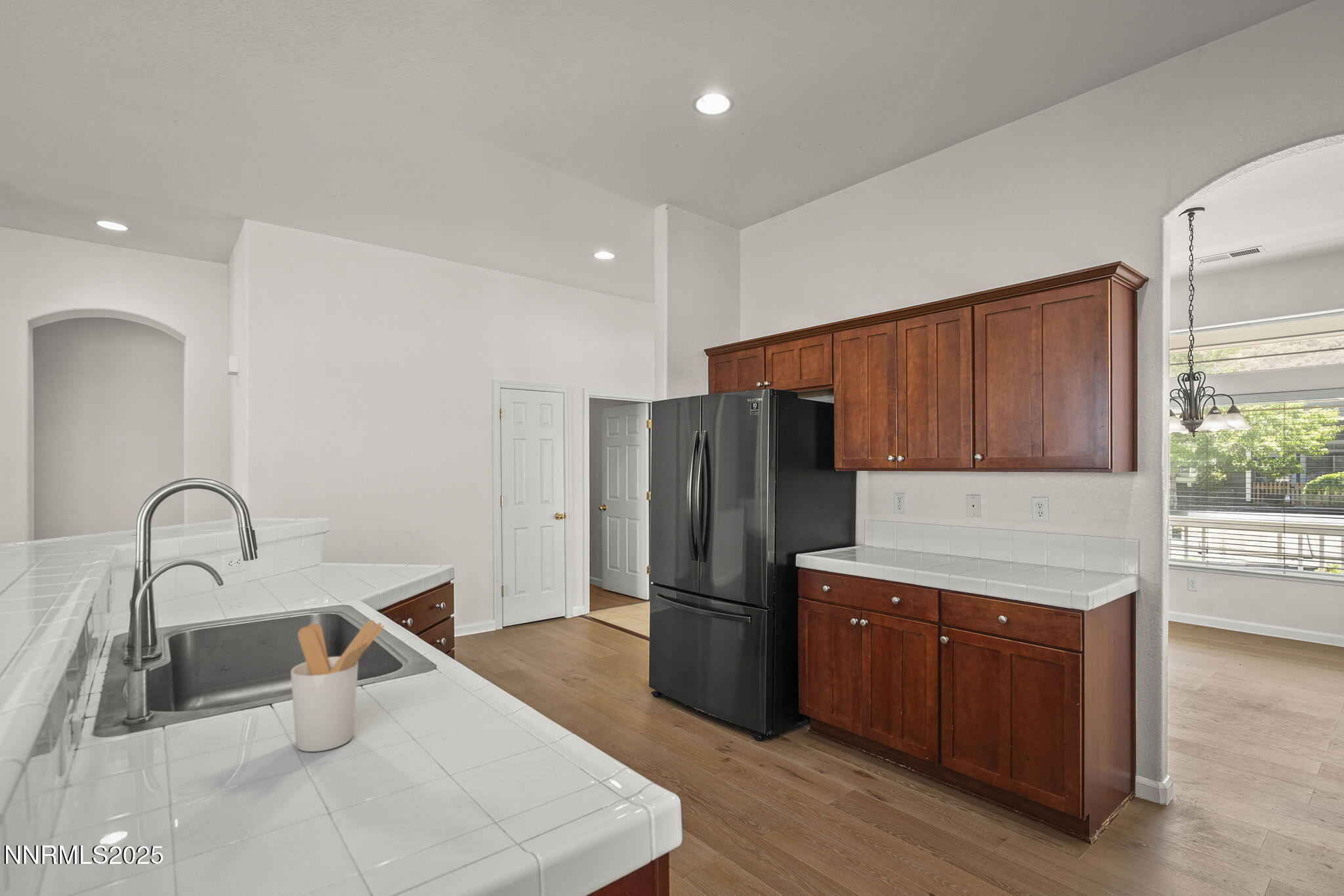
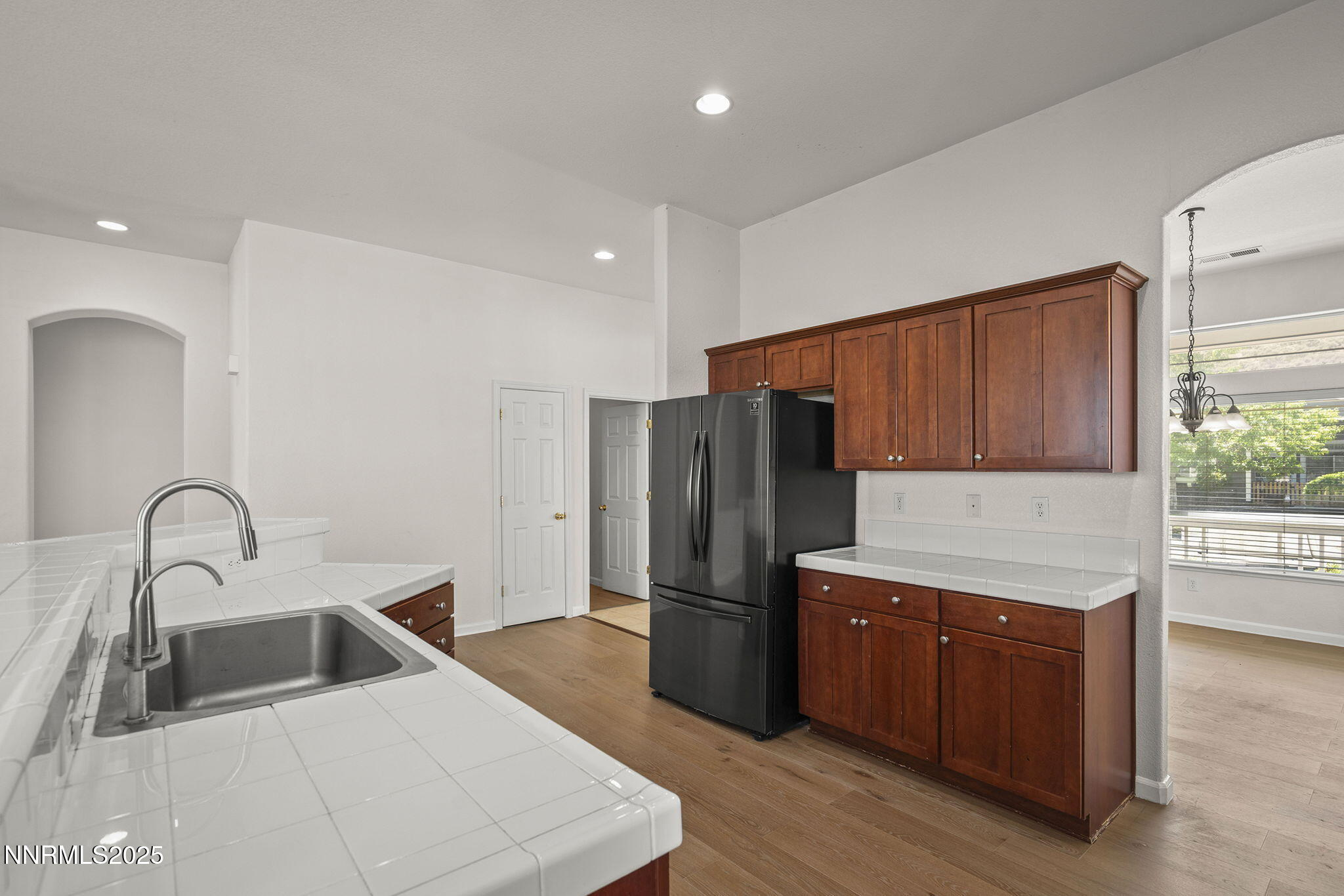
- utensil holder (341, 680)
